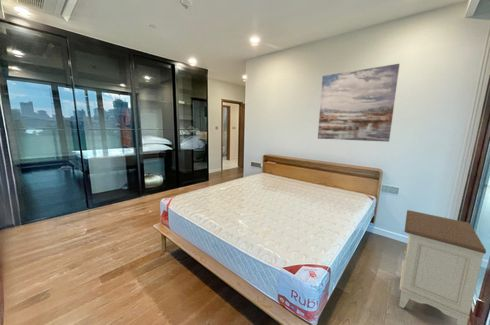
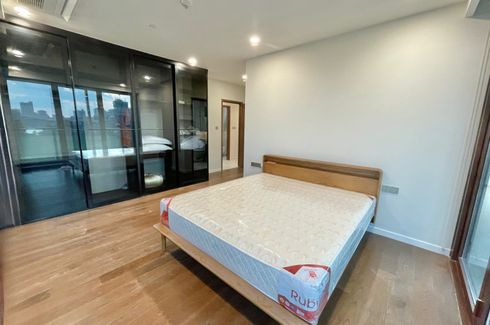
- nightstand (431, 264)
- wall art (353, 106)
